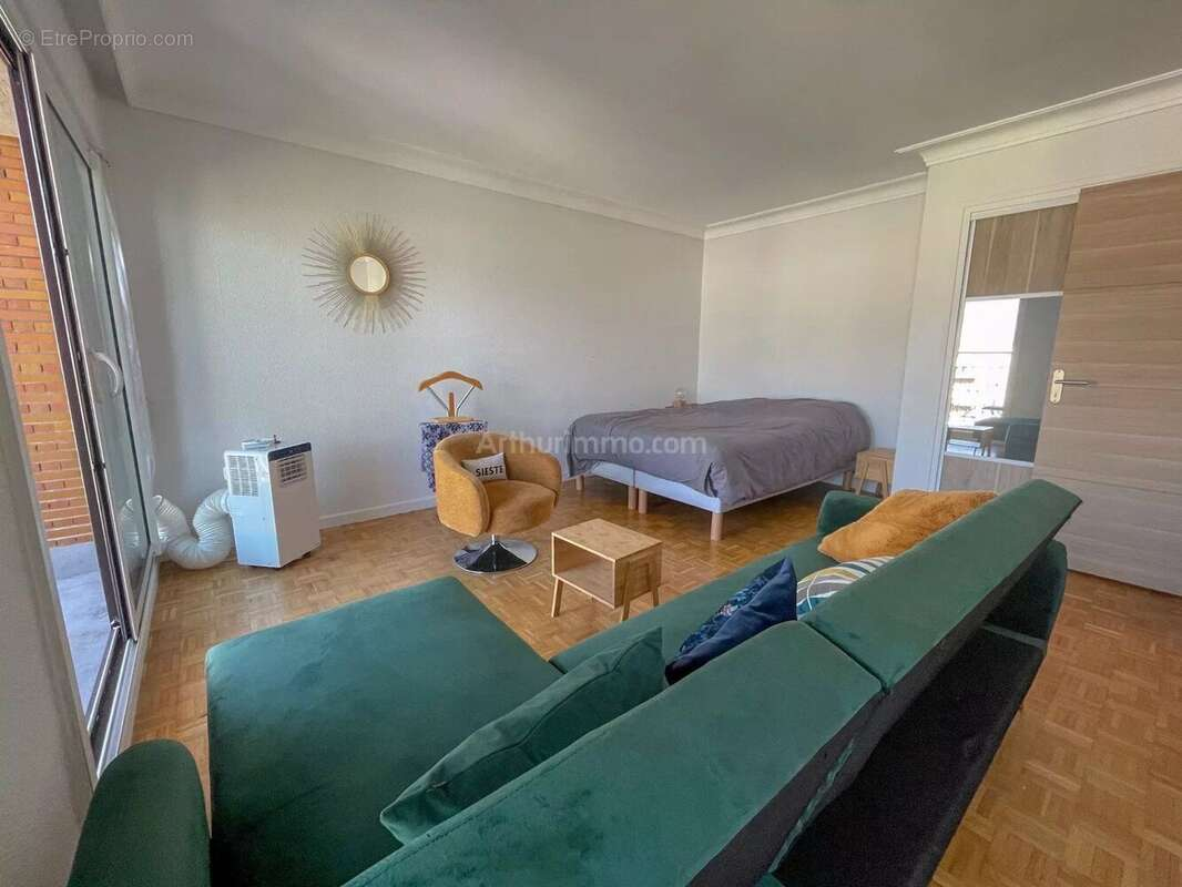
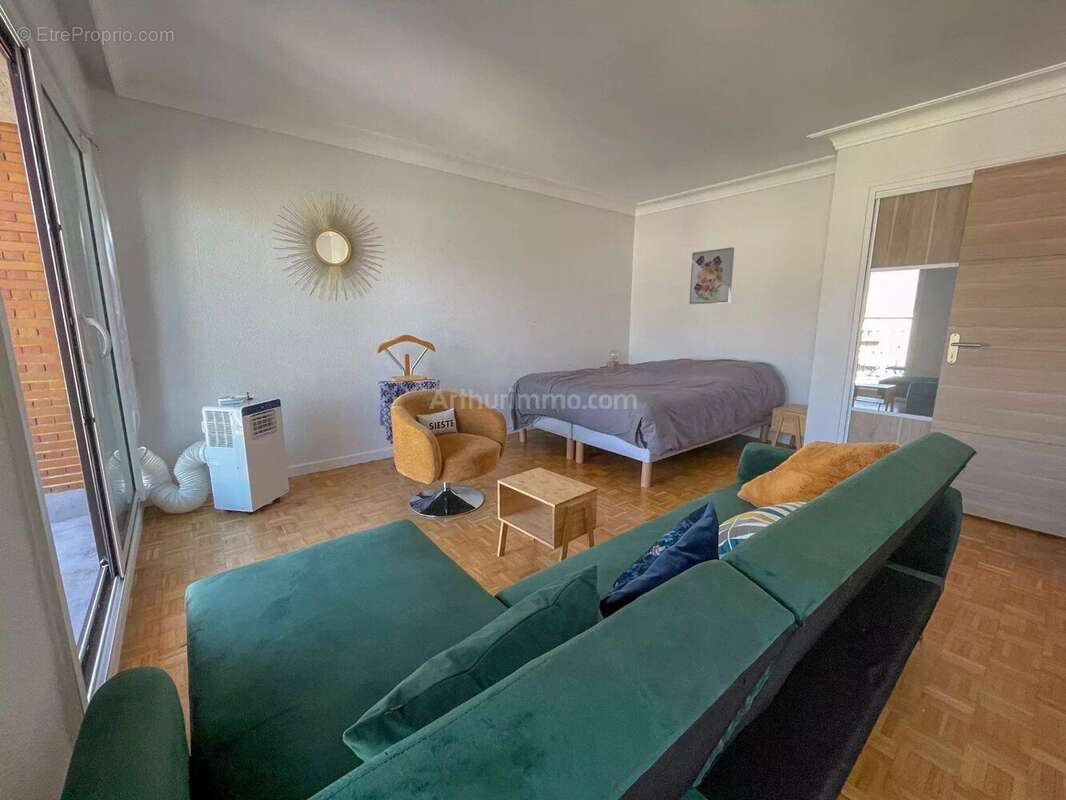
+ wall art (710, 277)
